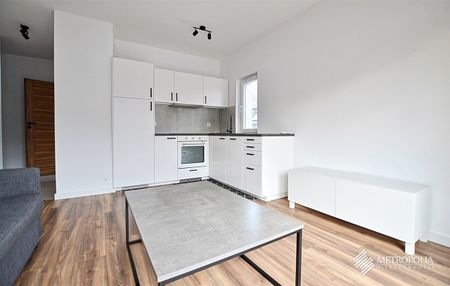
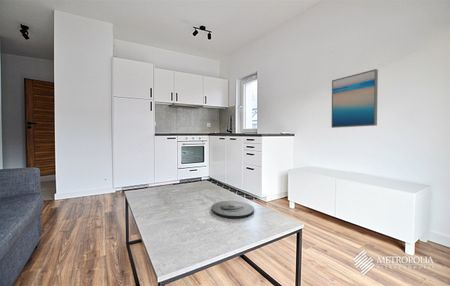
+ wall art (352, 101)
+ plate (232, 206)
